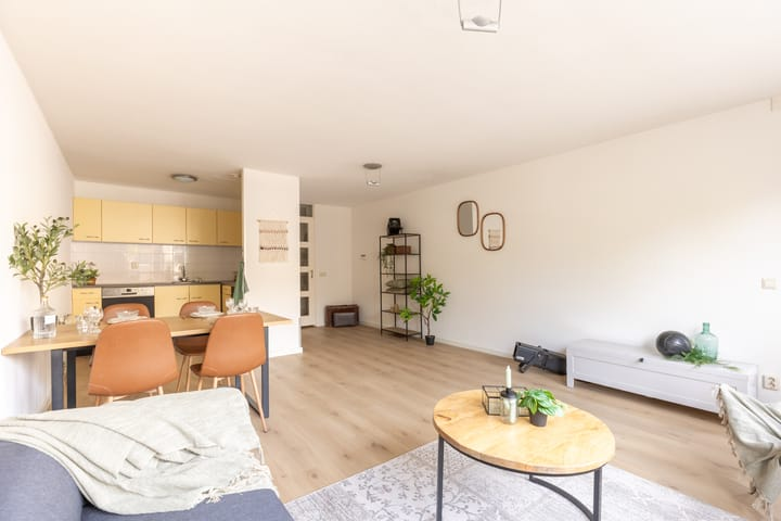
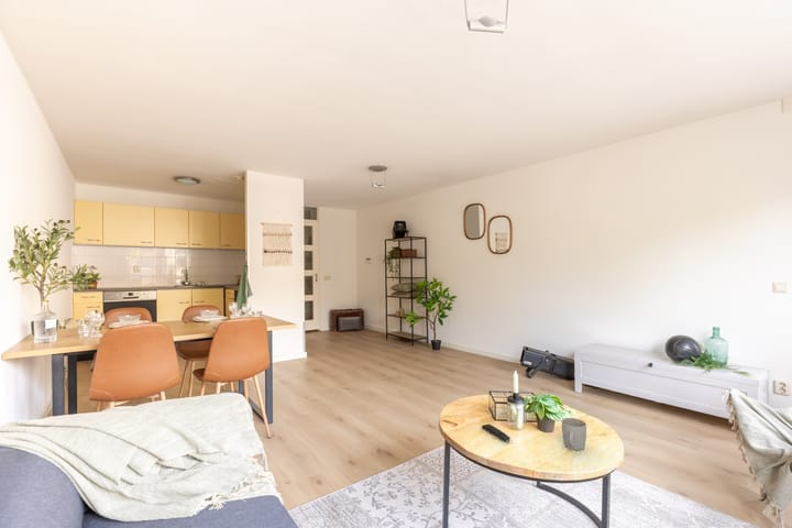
+ remote control (496, 432)
+ mug (573, 436)
